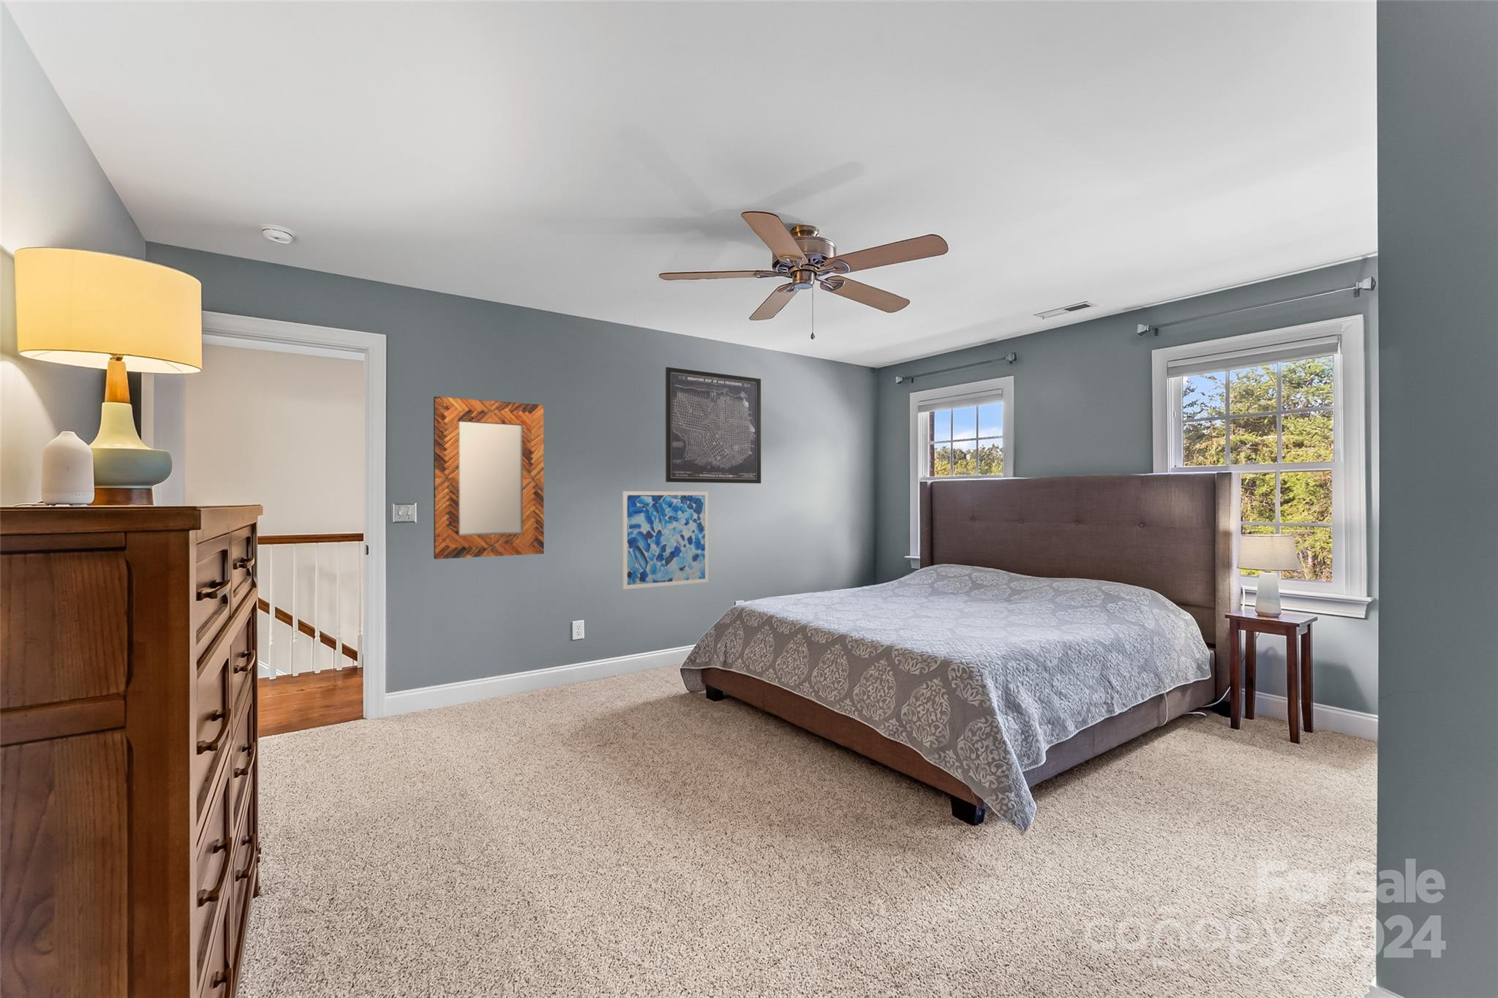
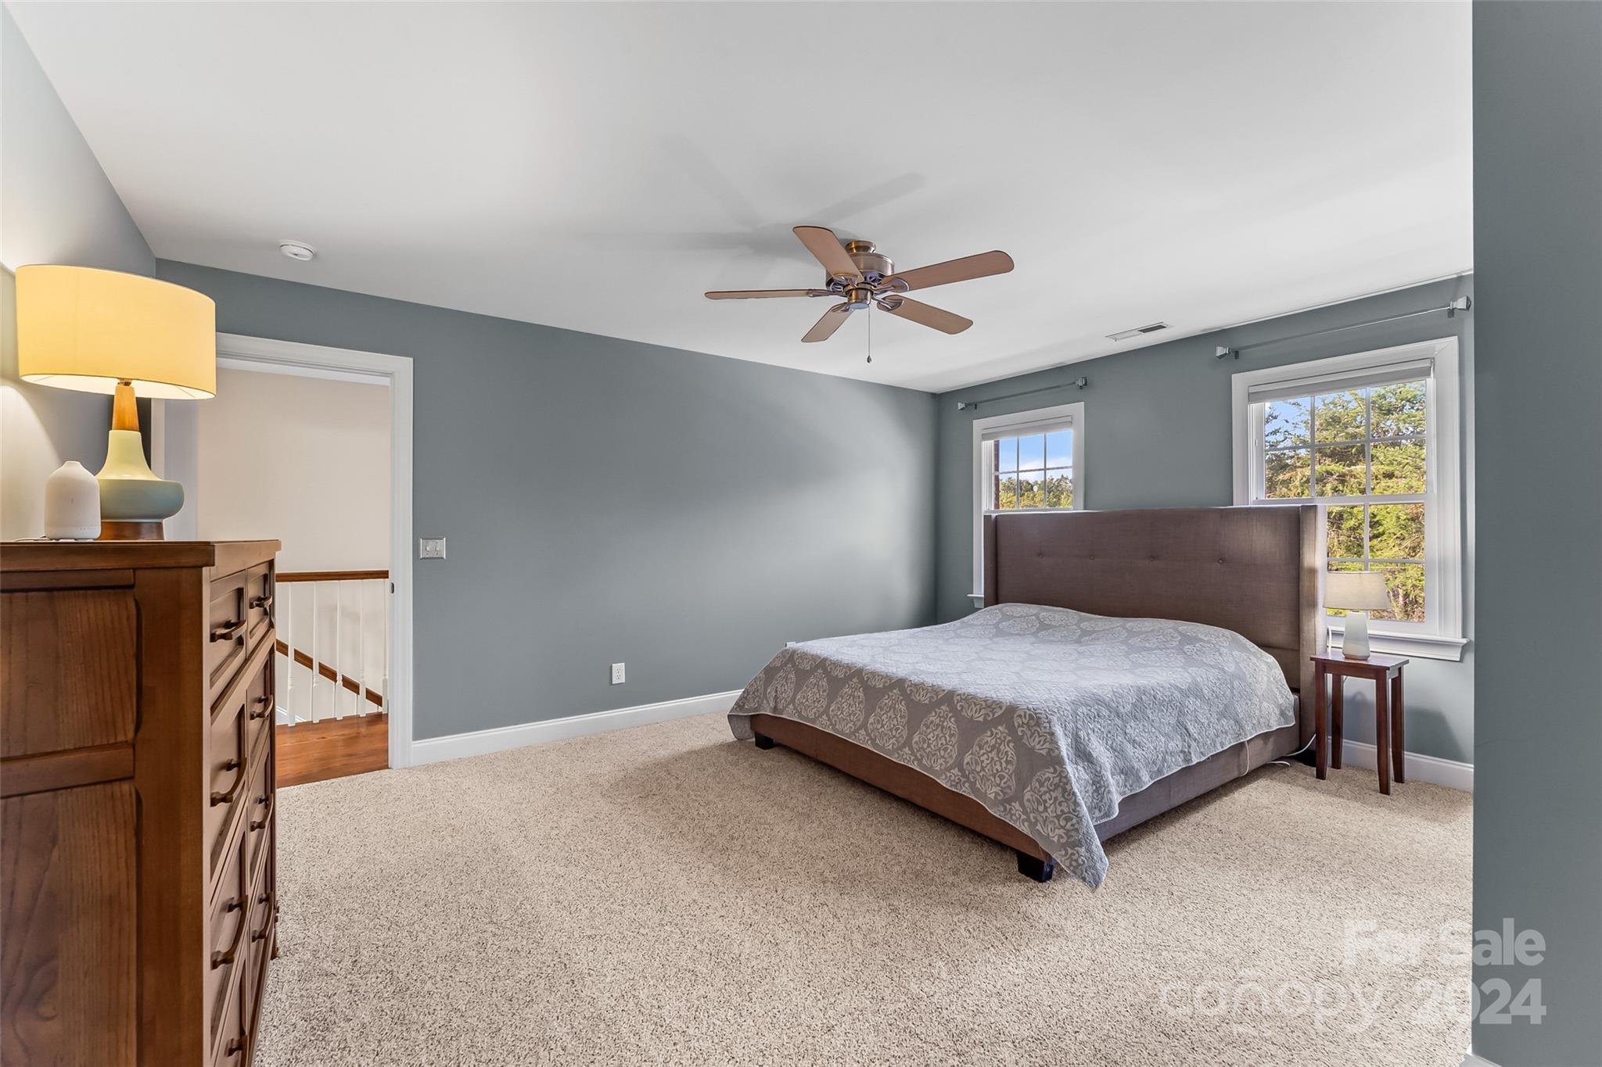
- wall art (715, 428)
- wall art (667, 538)
- home mirror (491, 478)
